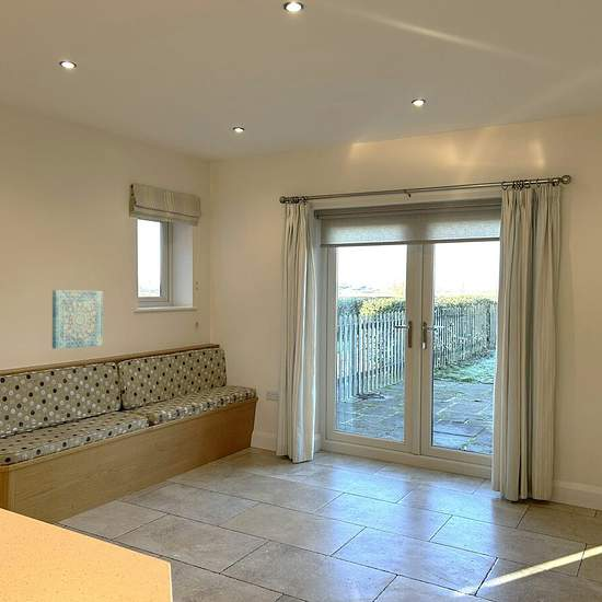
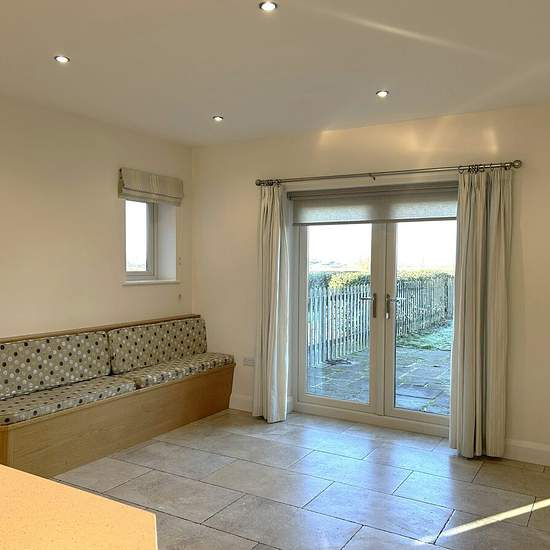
- wall art (78, 319)
